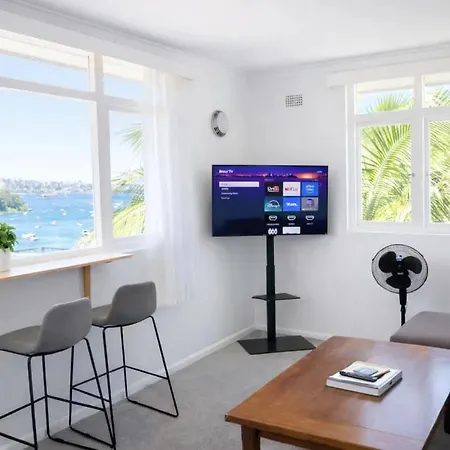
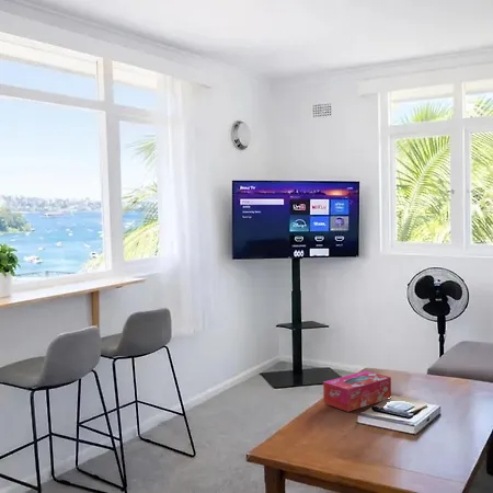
+ tissue box (357, 390)
